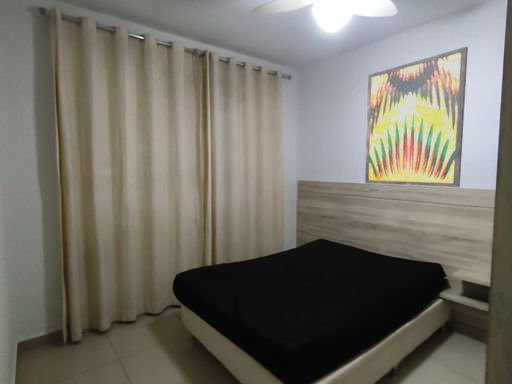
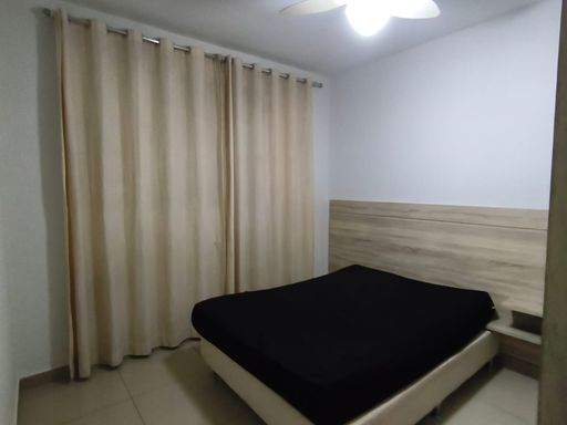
- wall art (409, 125)
